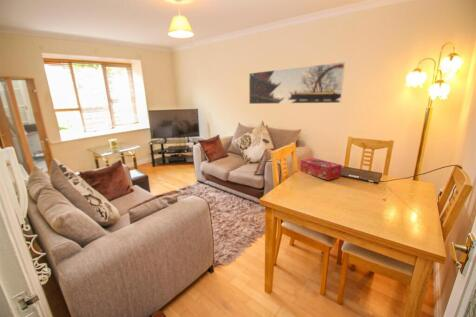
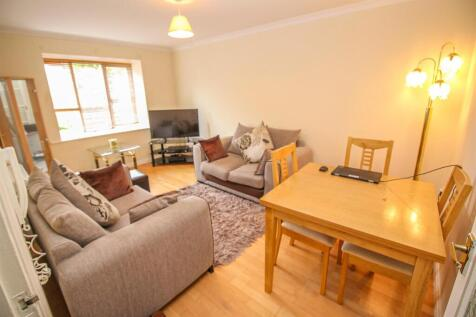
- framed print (289, 86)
- tissue box (319, 168)
